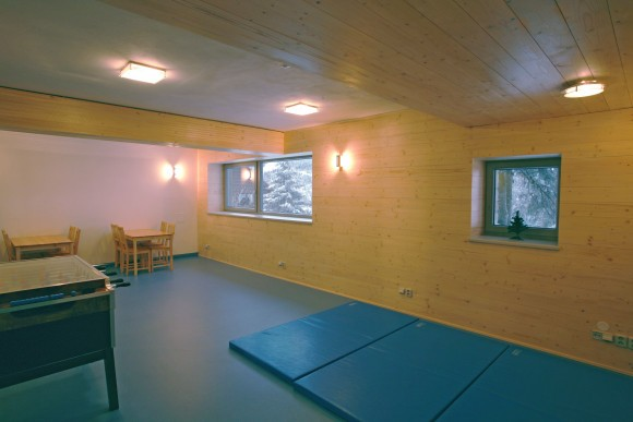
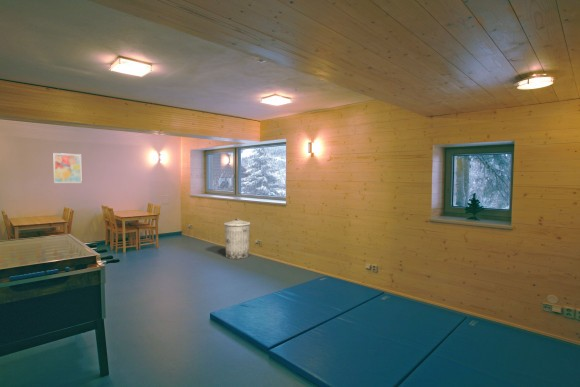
+ trash can (237, 237)
+ wall art (67, 168)
